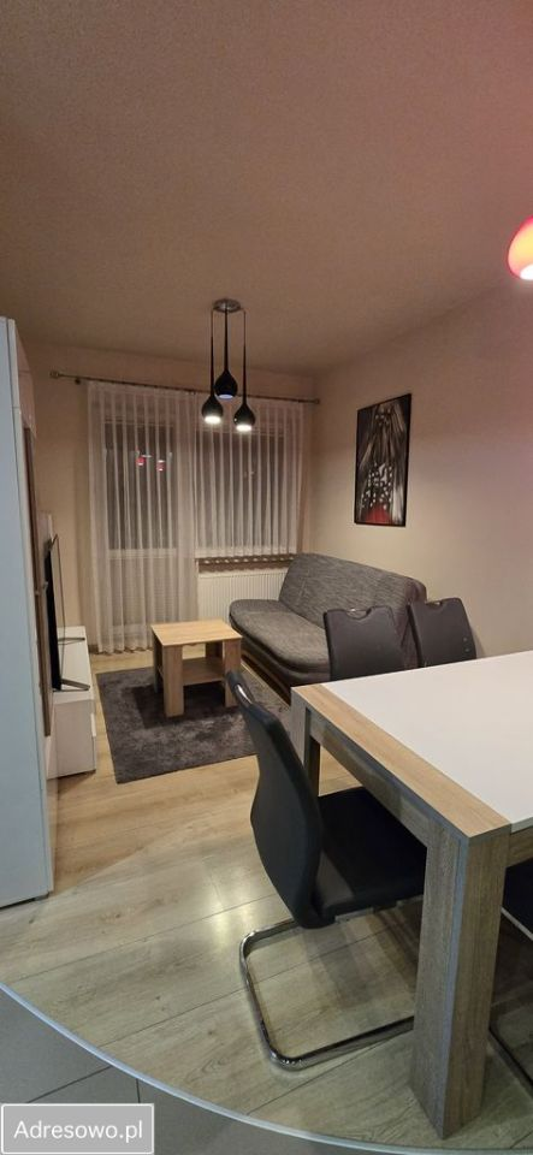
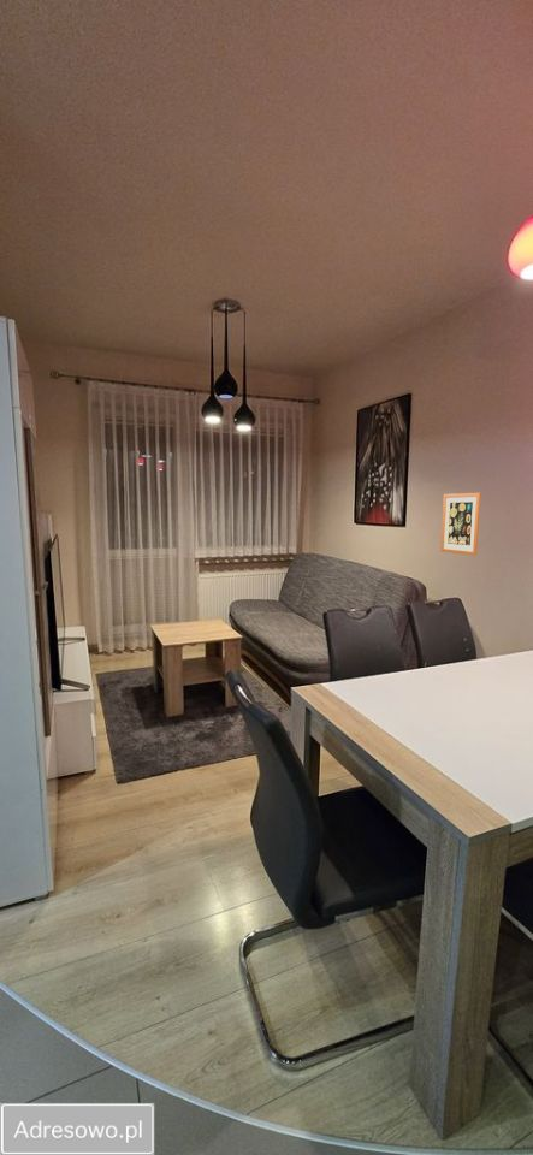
+ wall art (458, 523)
